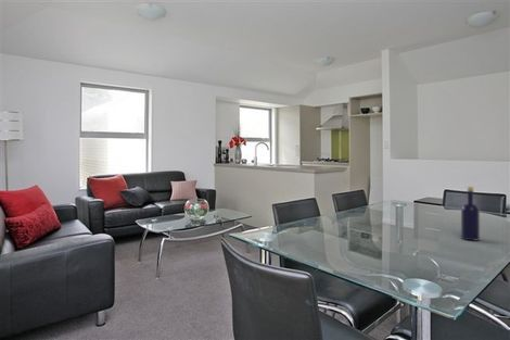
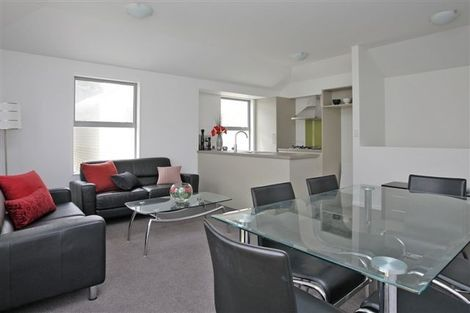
- bottle (470, 212)
